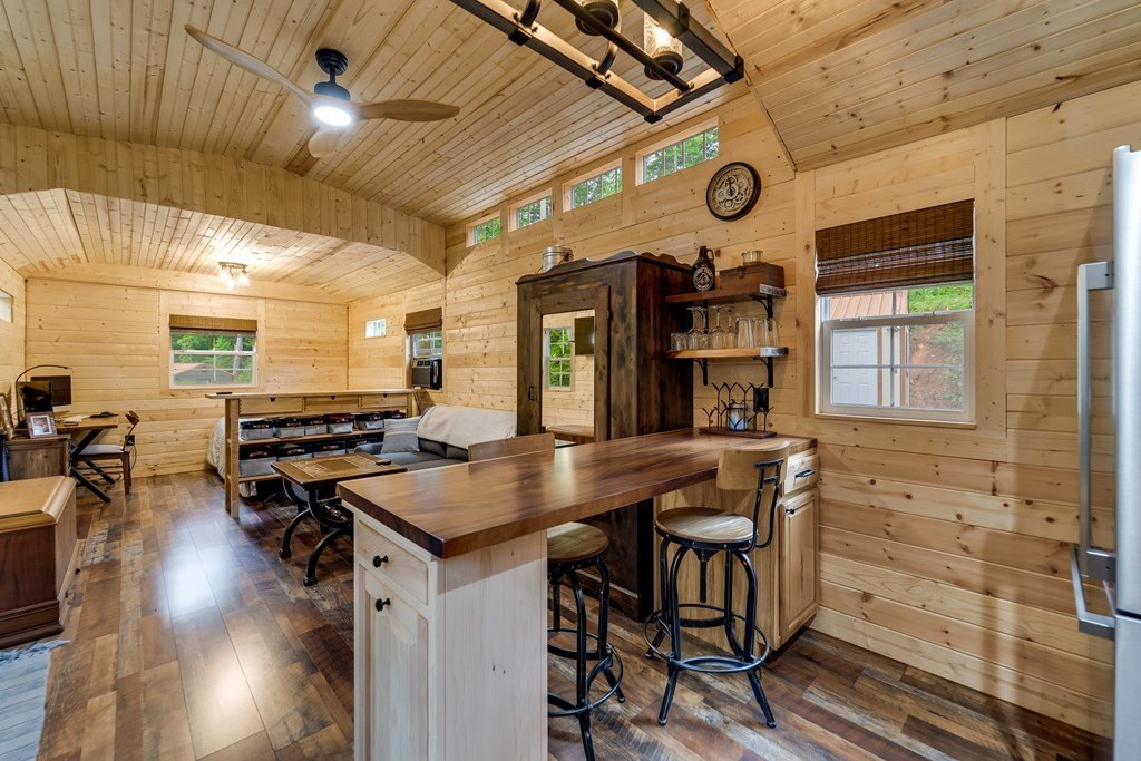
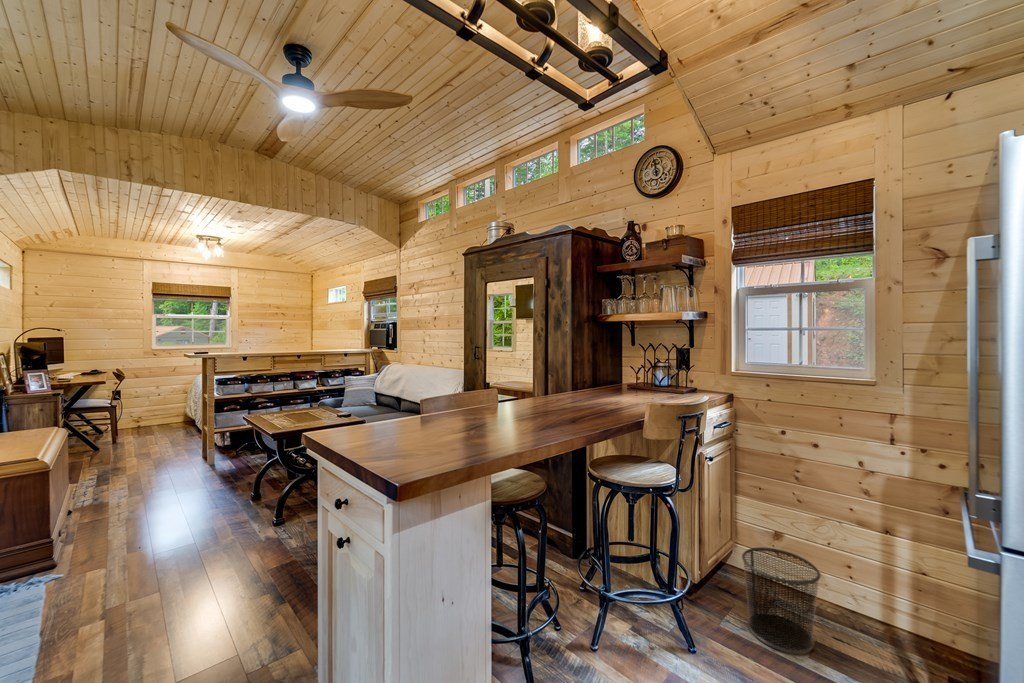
+ waste bin (779, 598)
